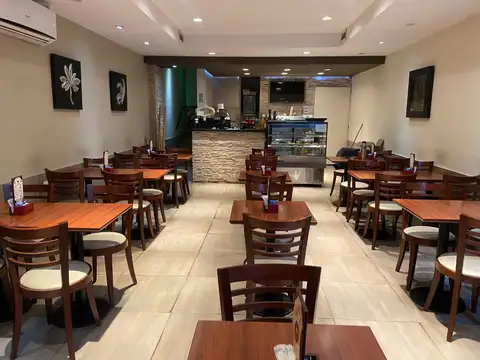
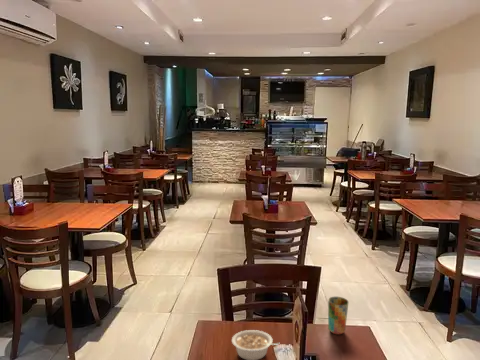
+ cup (337, 315)
+ legume (253, 344)
